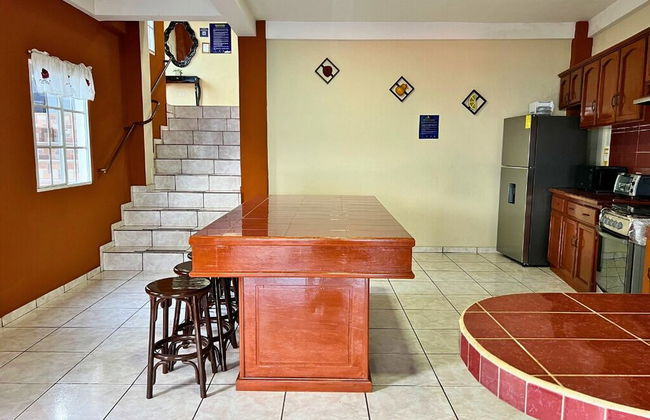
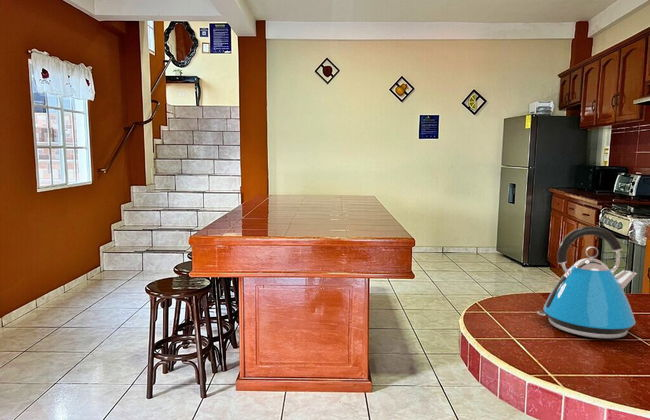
+ kettle (587, 276)
